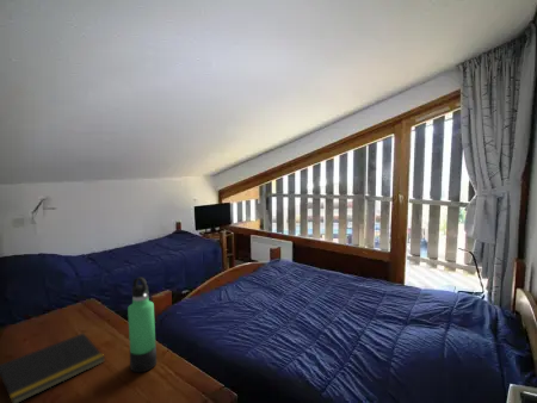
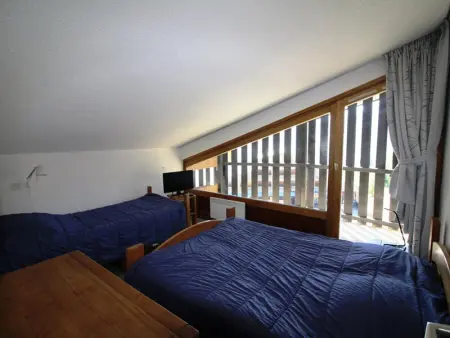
- notepad (54, 362)
- thermos bottle (141, 321)
